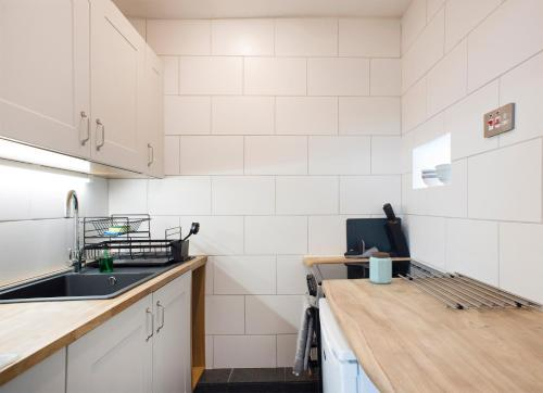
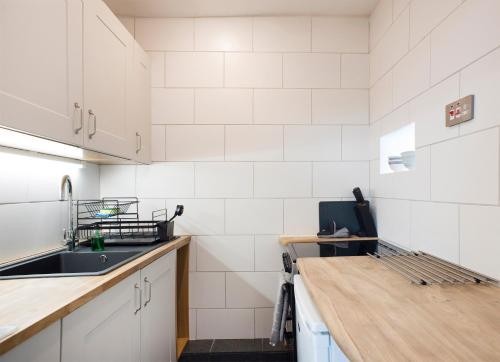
- peanut butter (380, 267)
